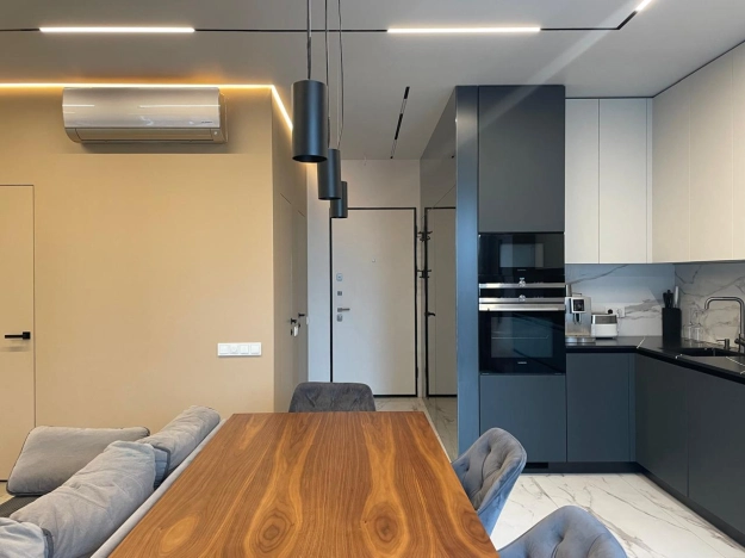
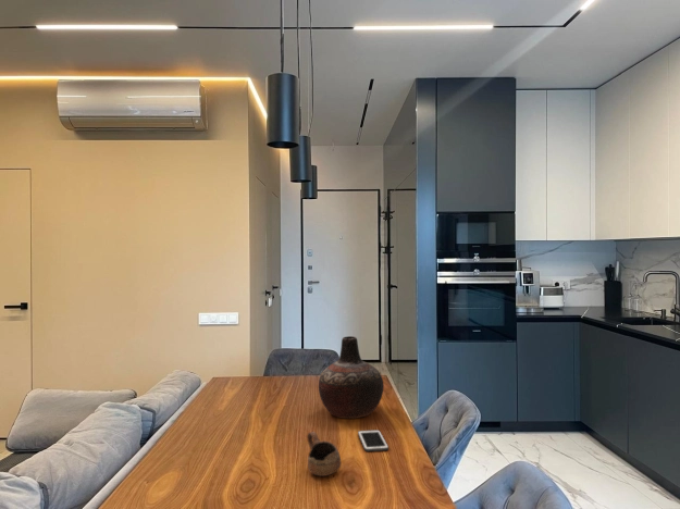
+ cup (323, 454)
+ vase (350, 374)
+ cell phone (372, 439)
